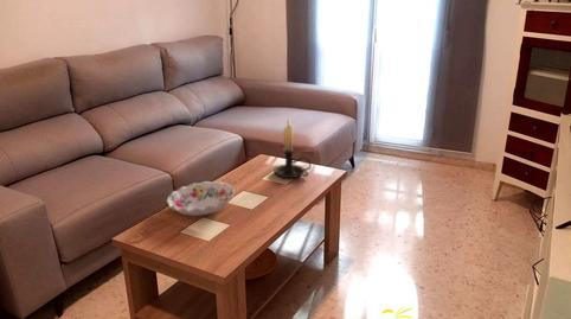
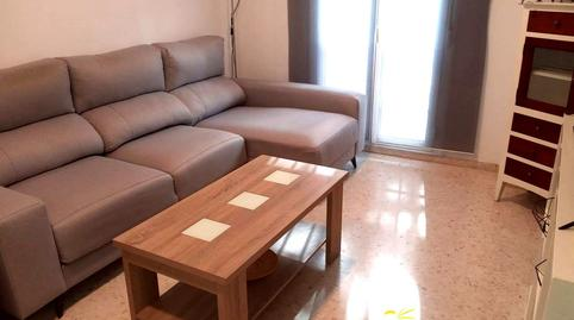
- decorative bowl (200, 199)
- candle holder (291, 146)
